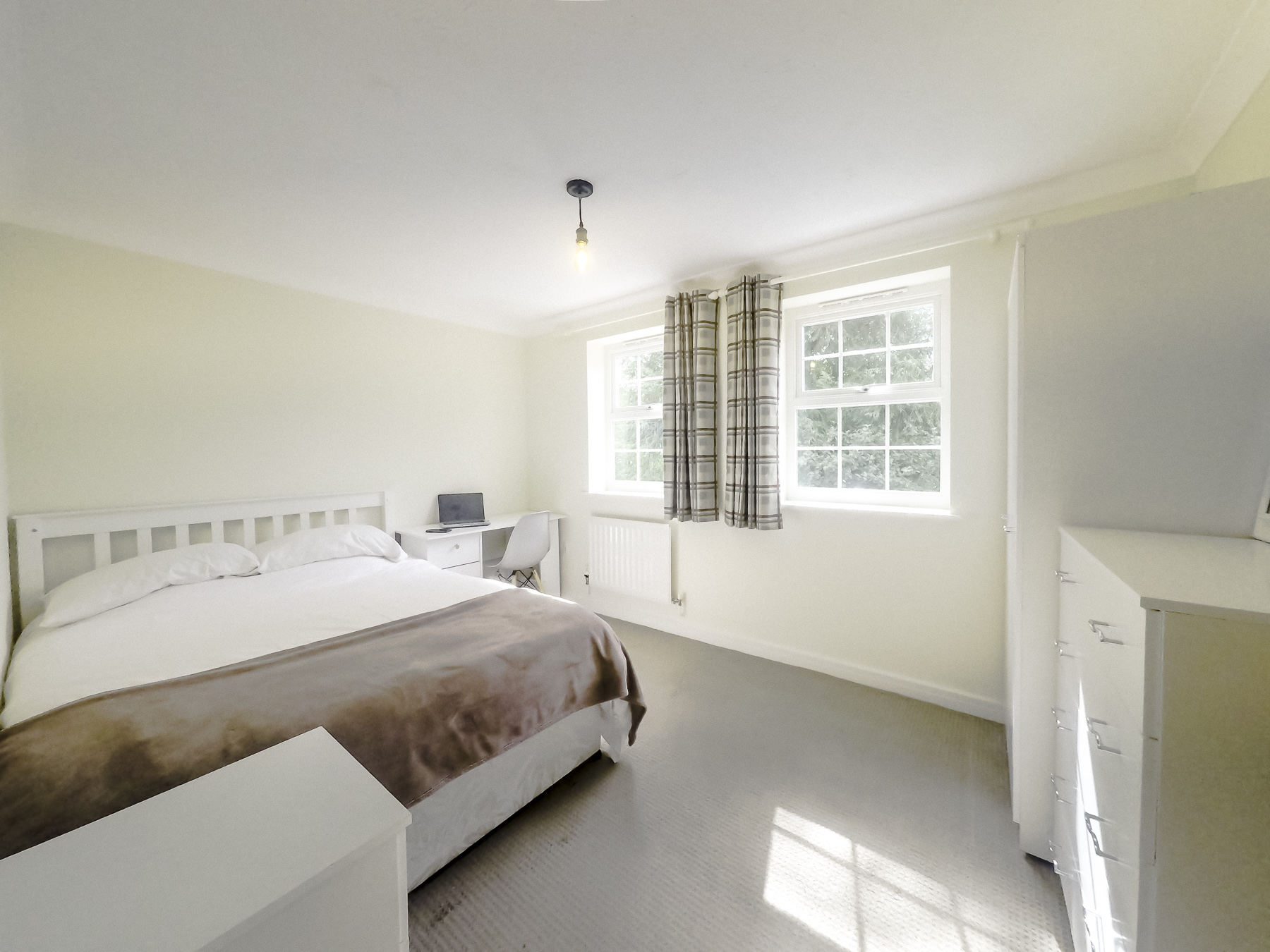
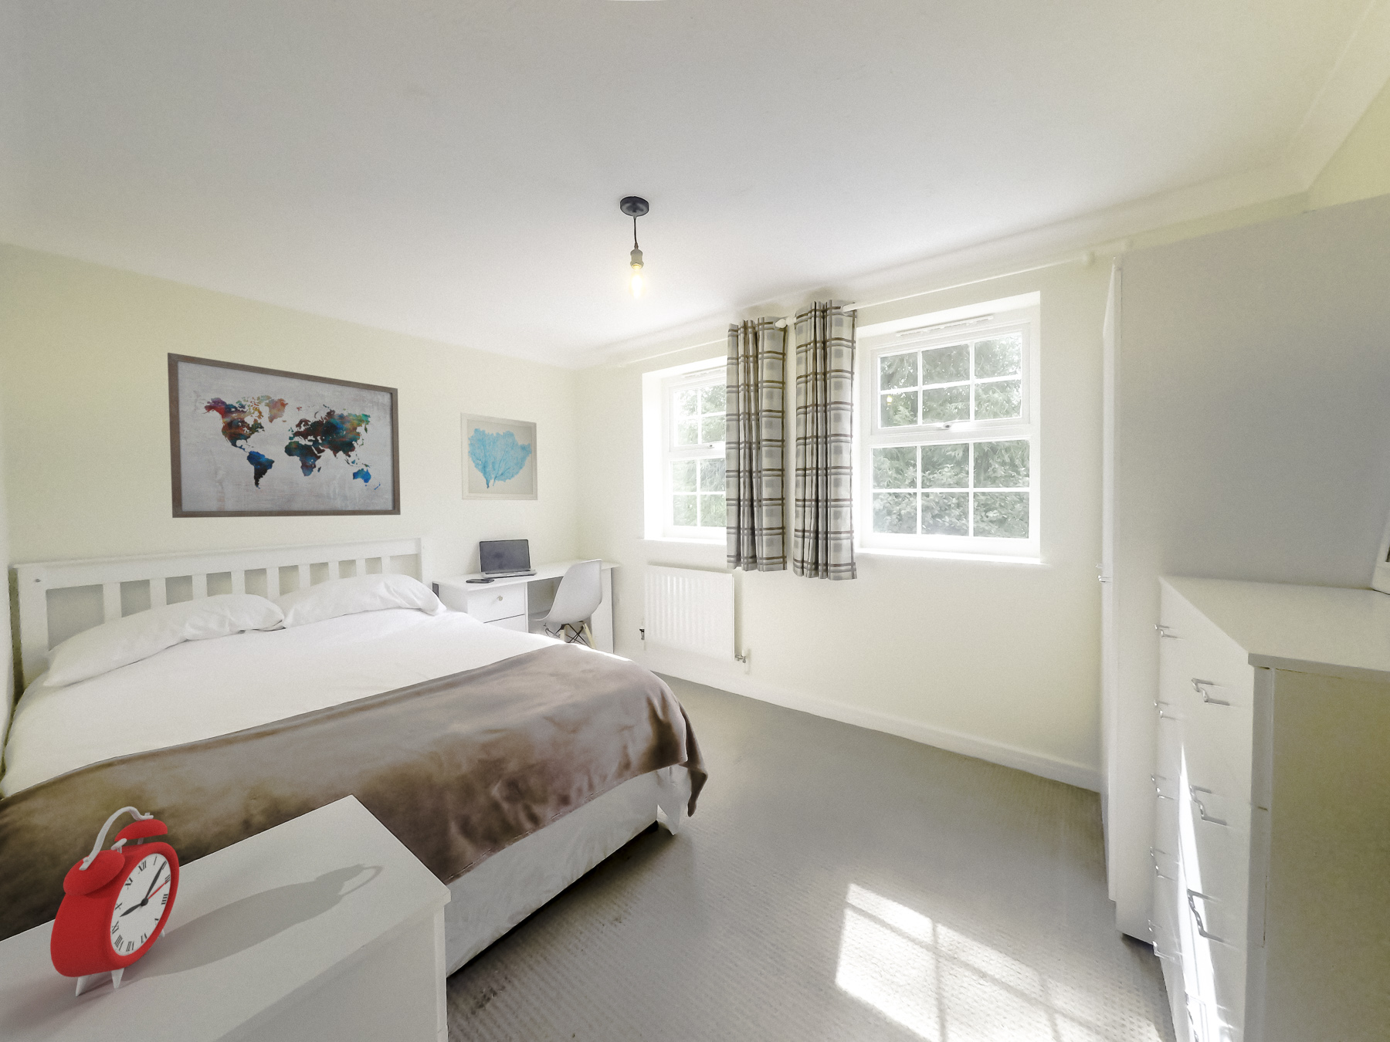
+ wall art (501, 459)
+ alarm clock (120, 888)
+ wall art (299, 444)
